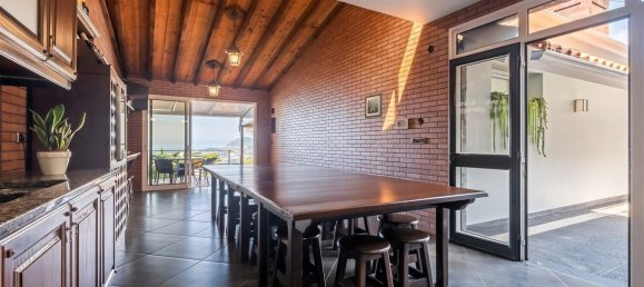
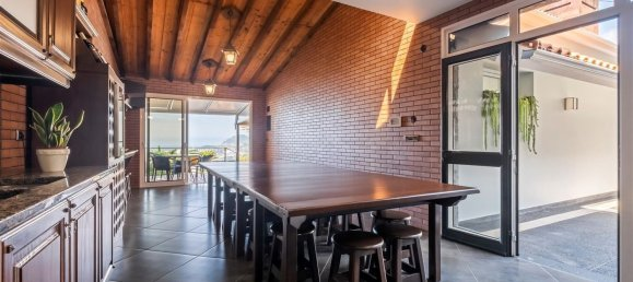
- wall art (373, 106)
